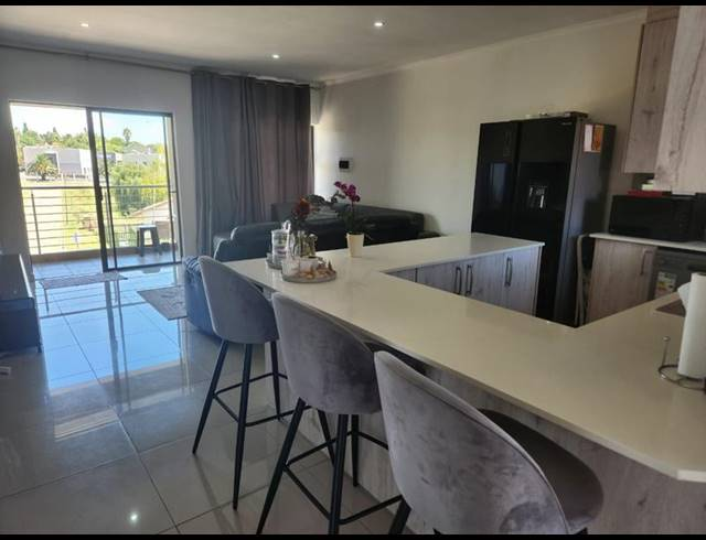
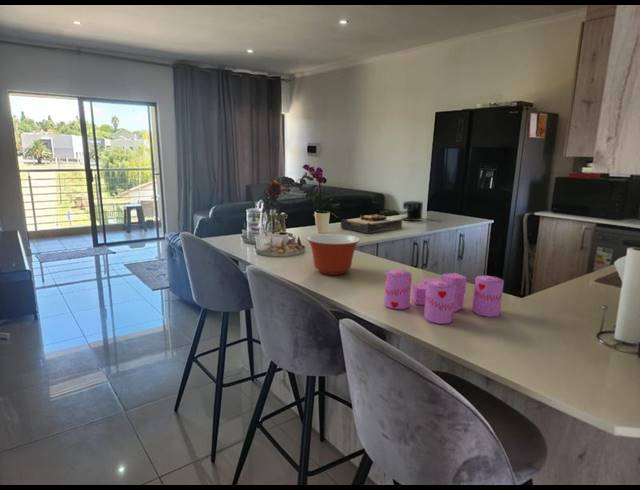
+ coffee maker (421, 211)
+ candle (440, 291)
+ mixing bowl (332, 254)
+ toast (371, 221)
